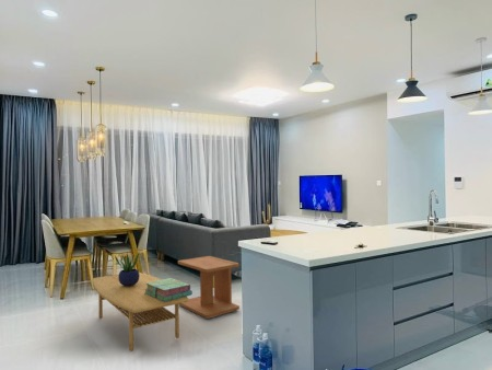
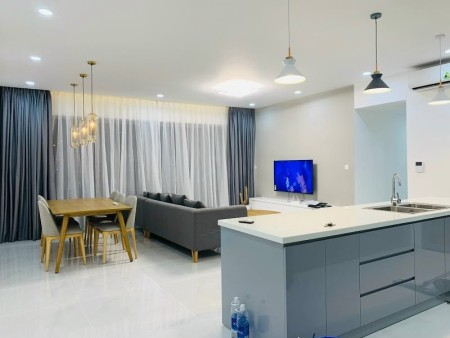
- potted plant (128, 268)
- coffee table (136, 307)
- stack of books (167, 288)
- side table (208, 285)
